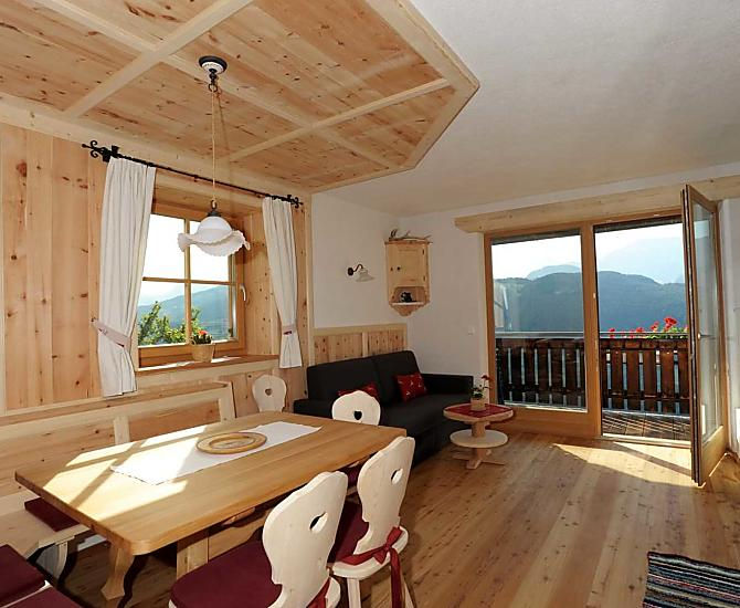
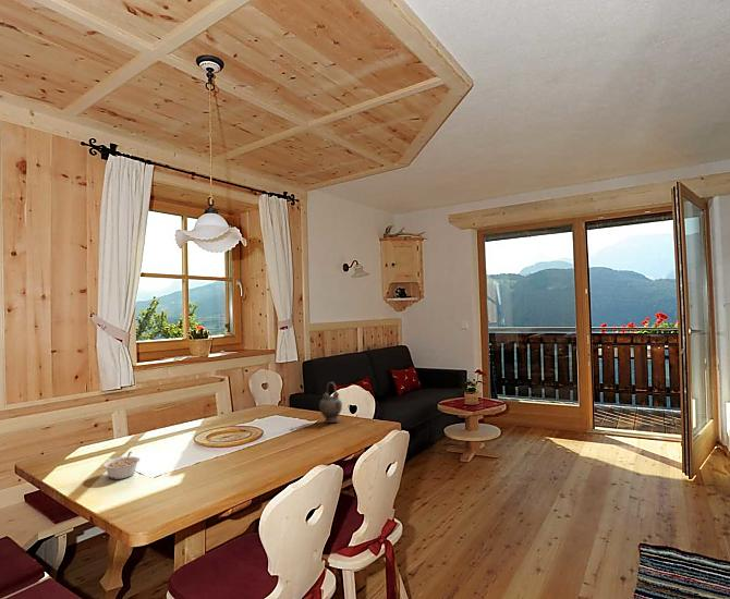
+ legume (121, 466)
+ teapot (331, 402)
